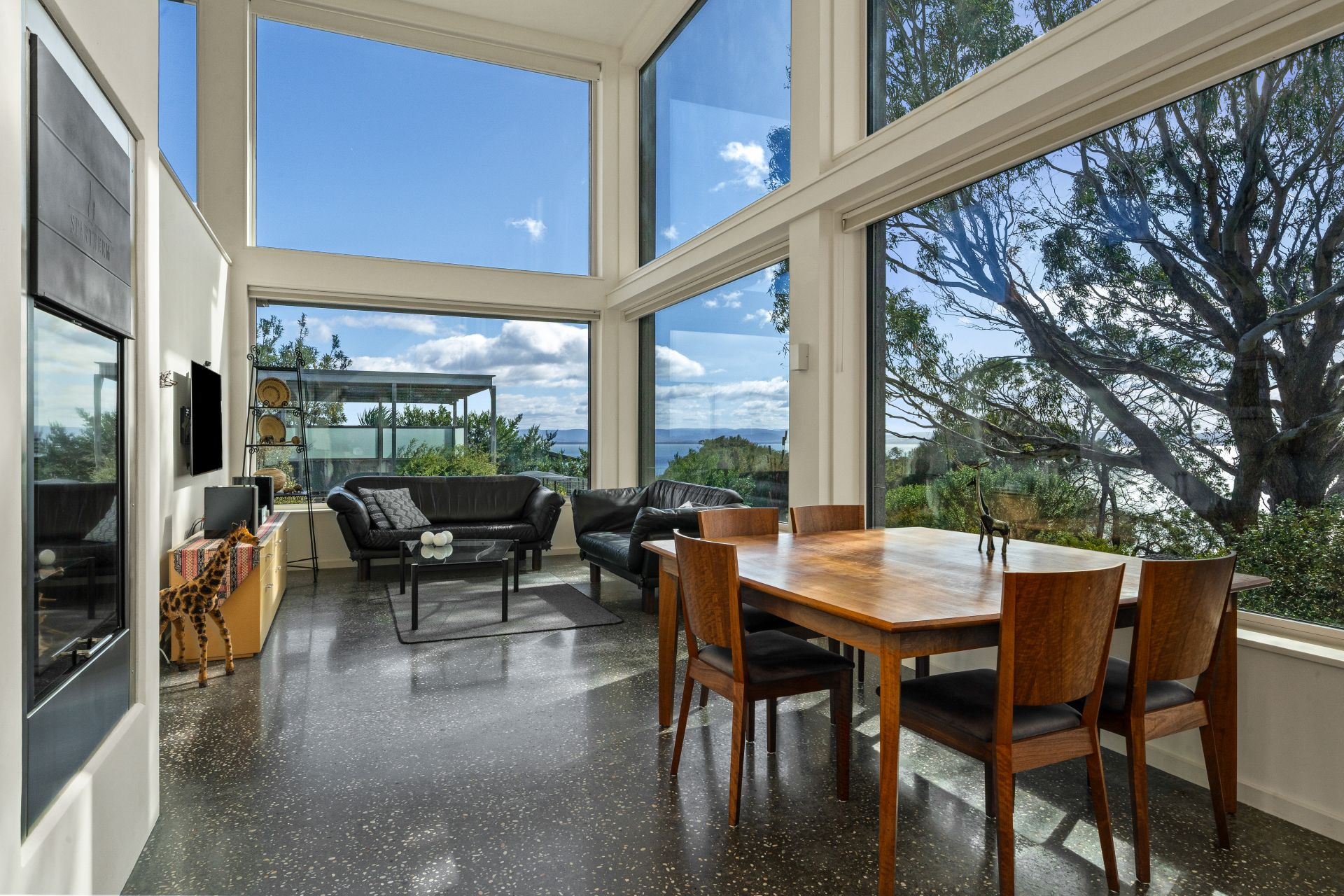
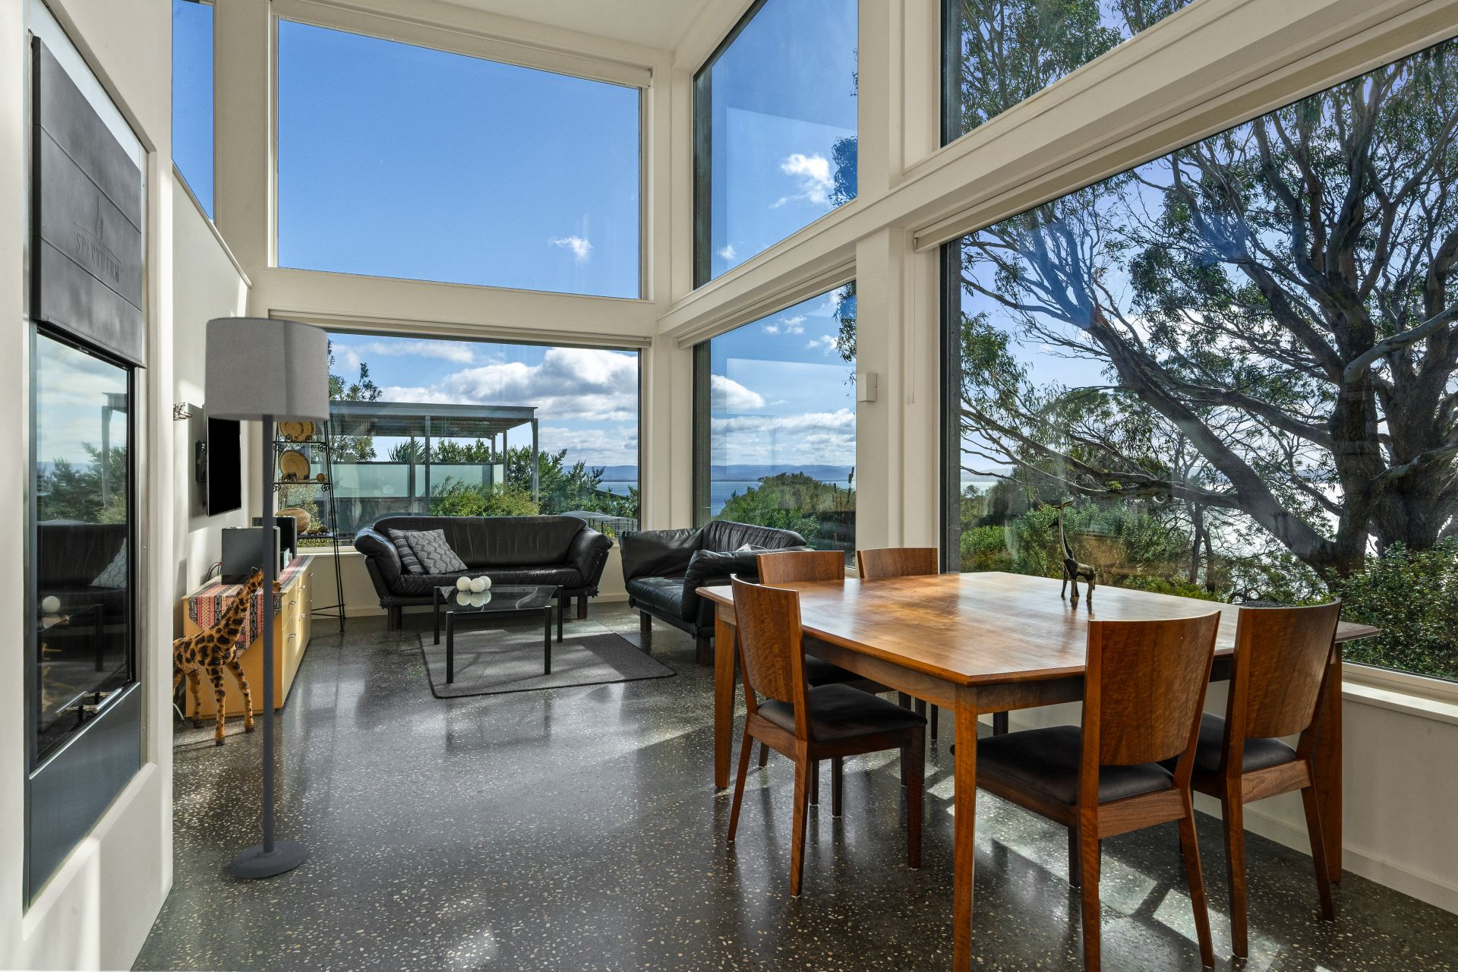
+ lamp (268, 594)
